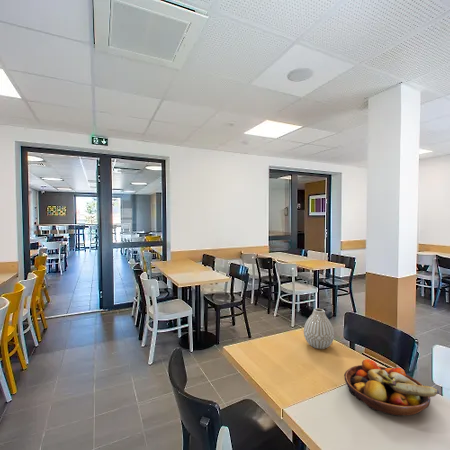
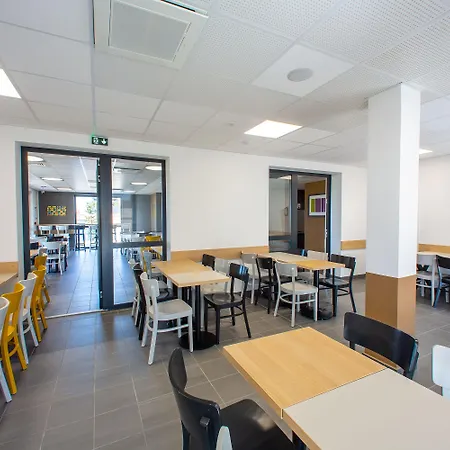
- fruit bowl (385, 380)
- vase (318, 327)
